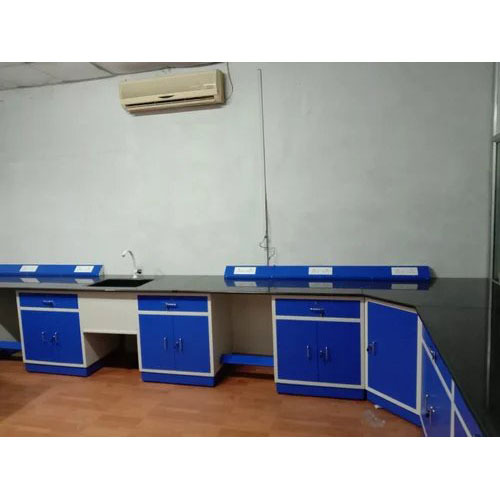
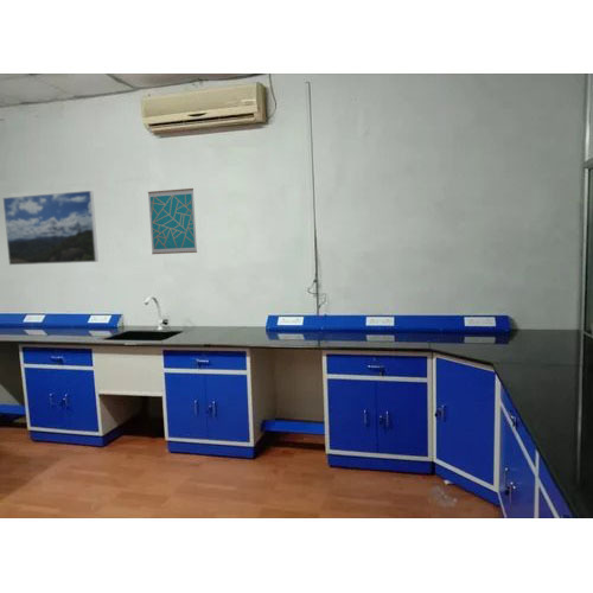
+ wall art (172, 222)
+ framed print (49, 229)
